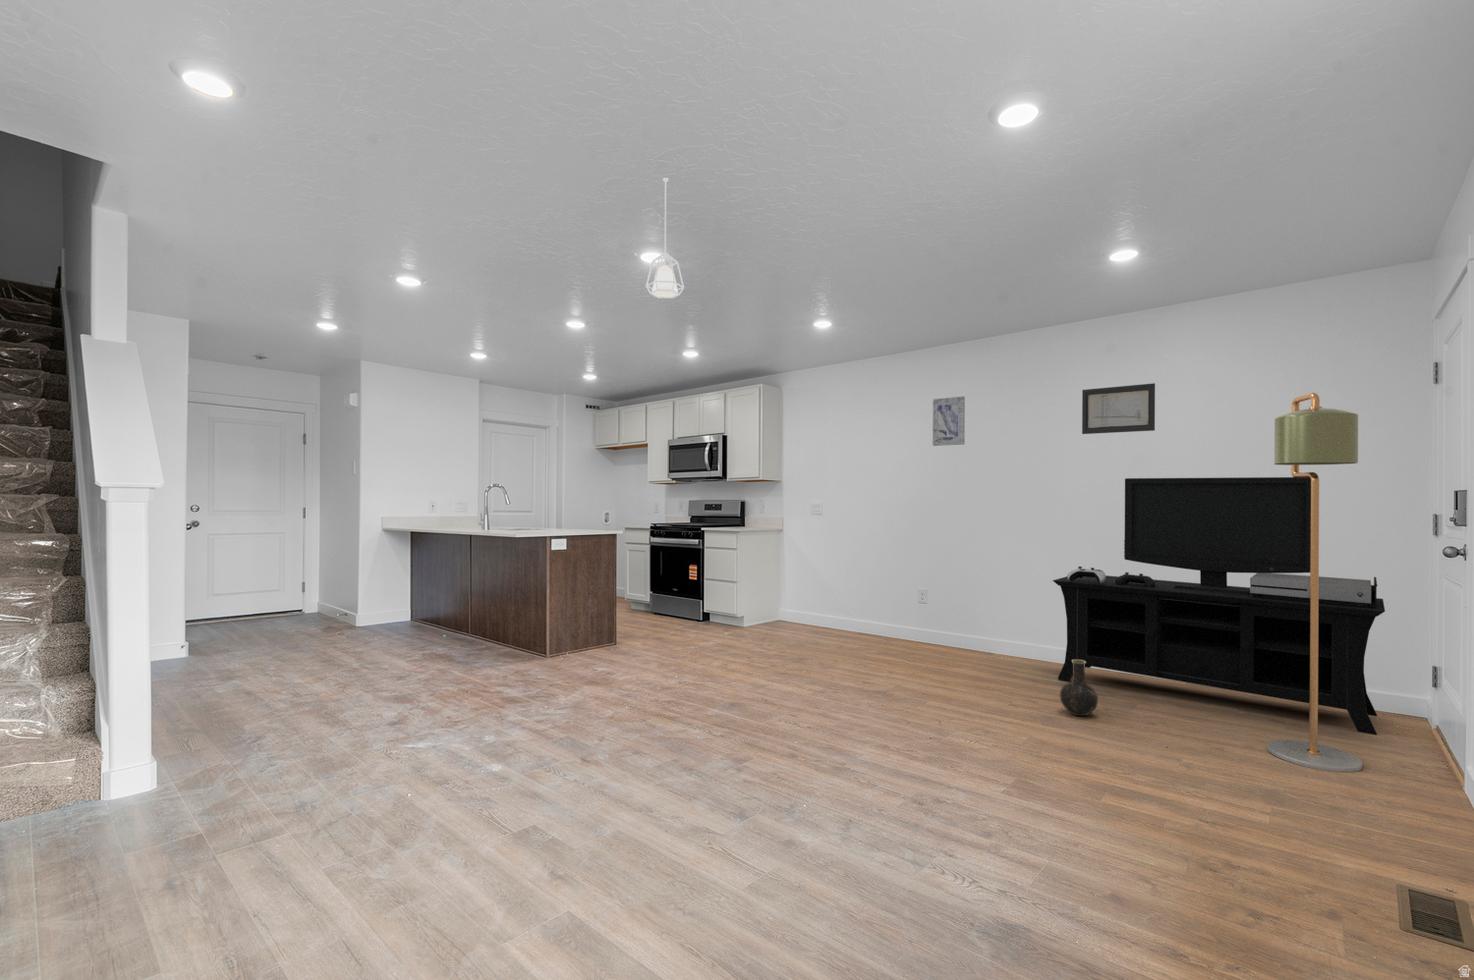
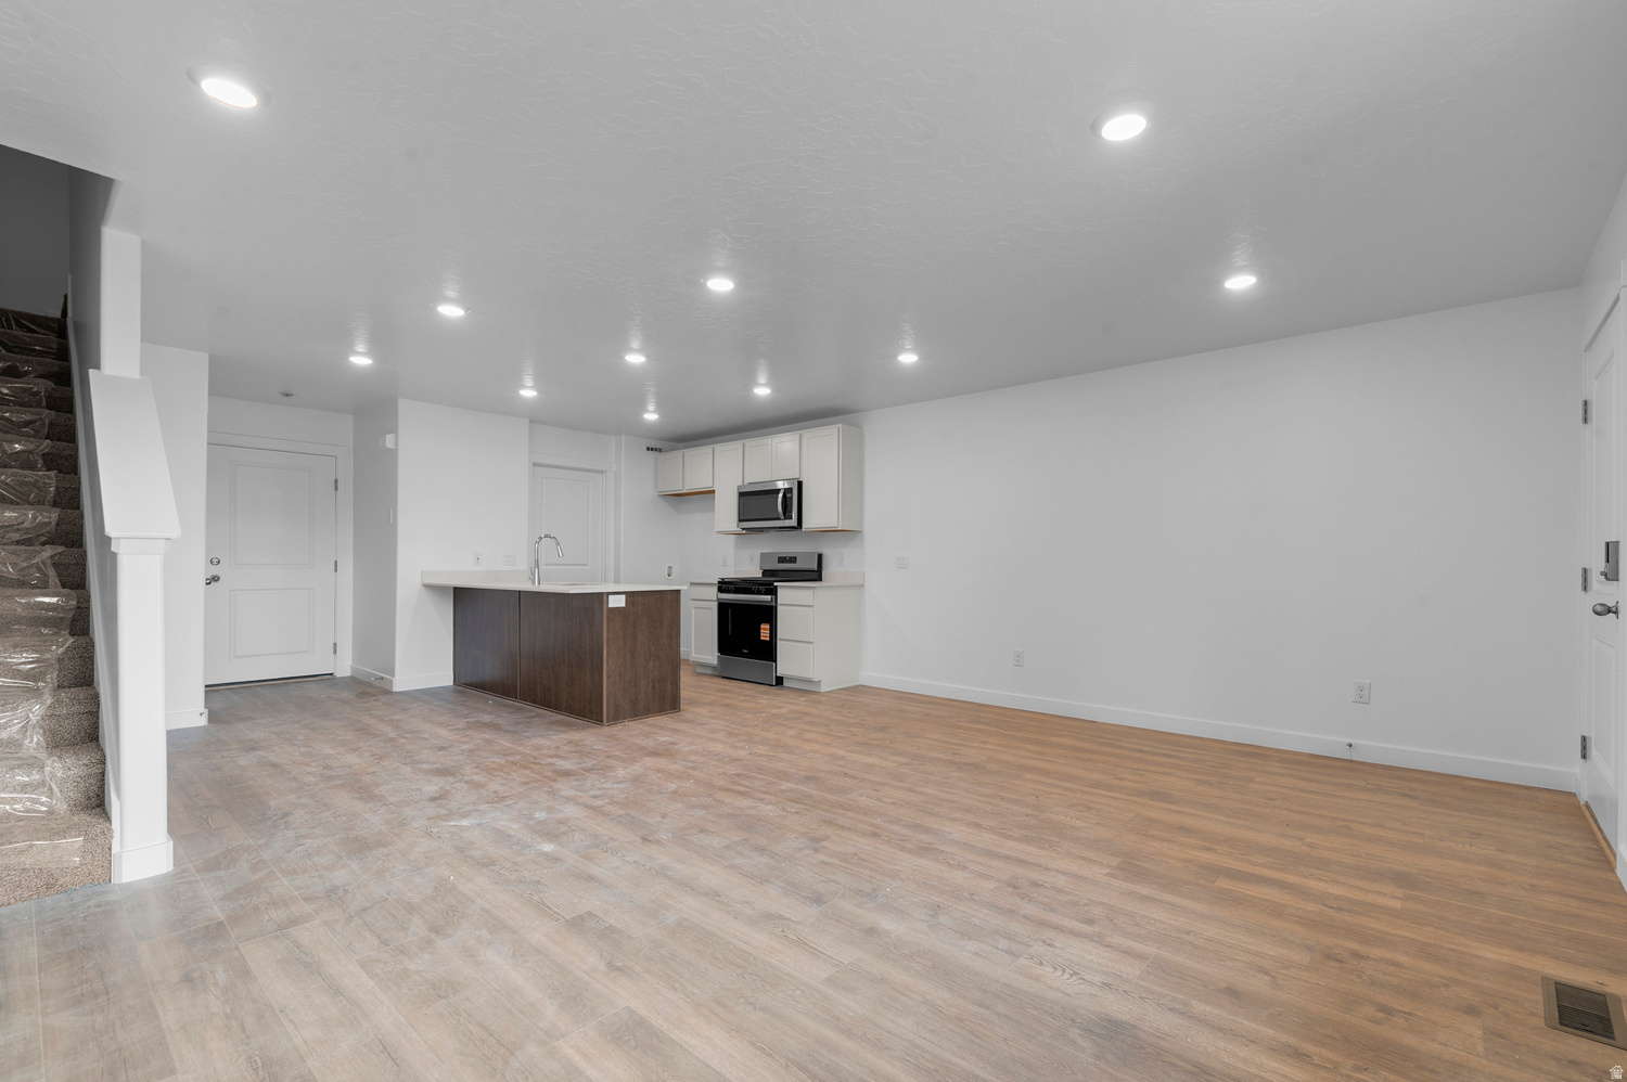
- wall art (949, 421)
- media console (1203, 587)
- pendant lamp (665, 236)
- vase (1078, 687)
- wall art (1117, 409)
- floor lamp (1312, 573)
